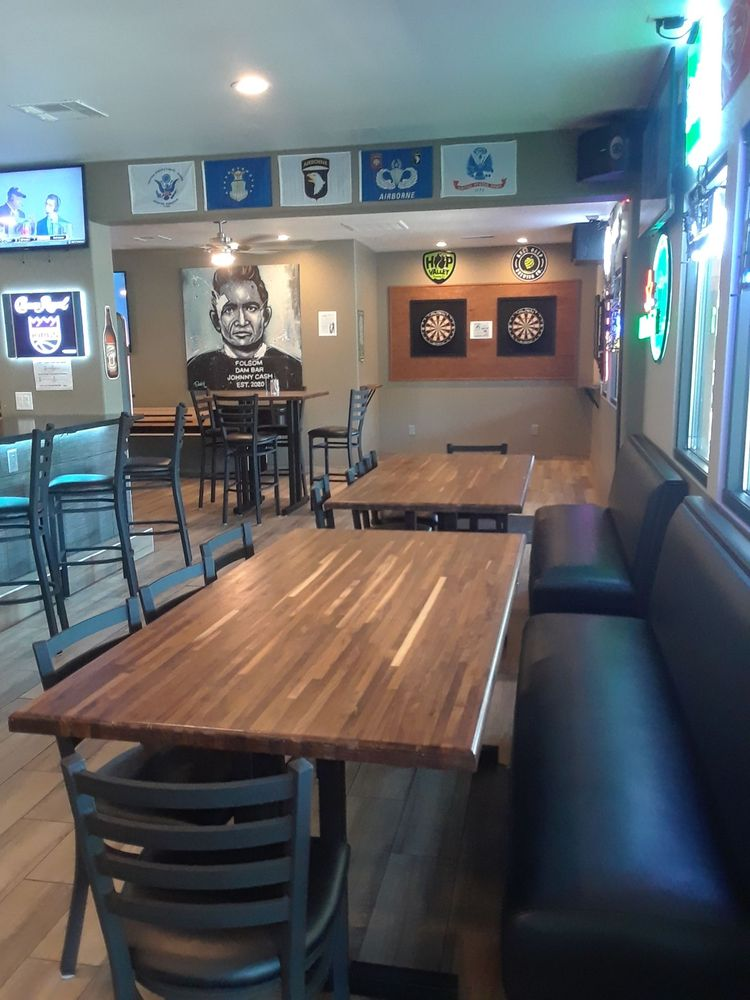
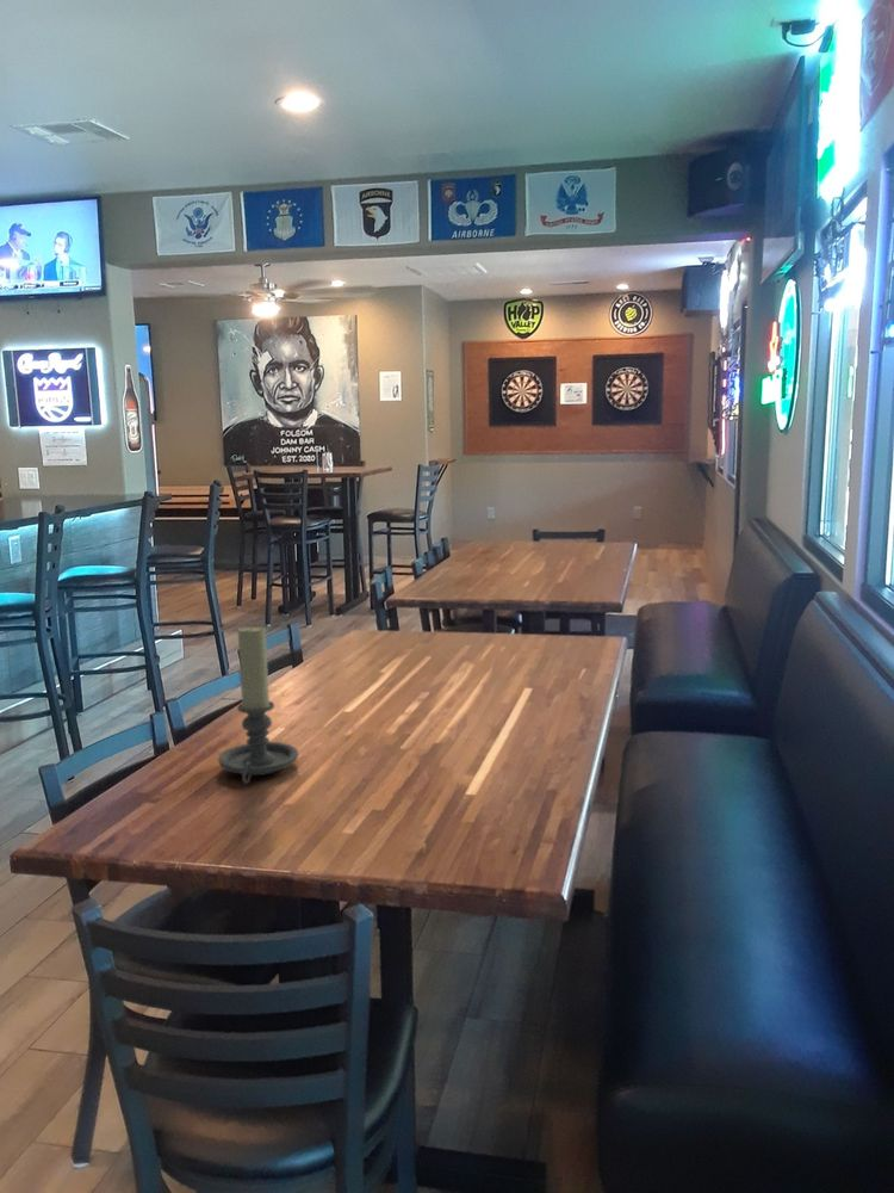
+ candle holder (253, 699)
